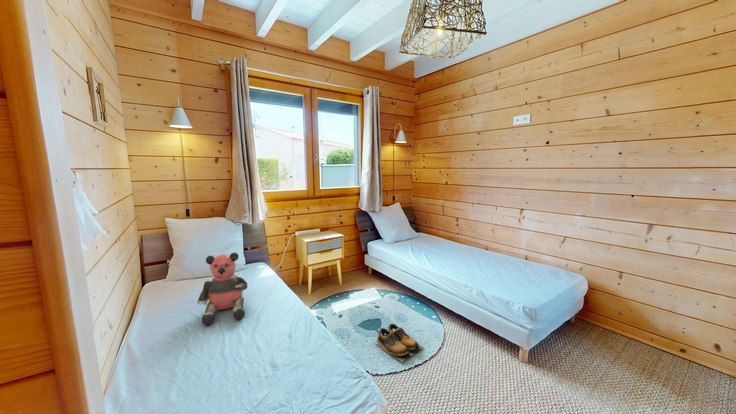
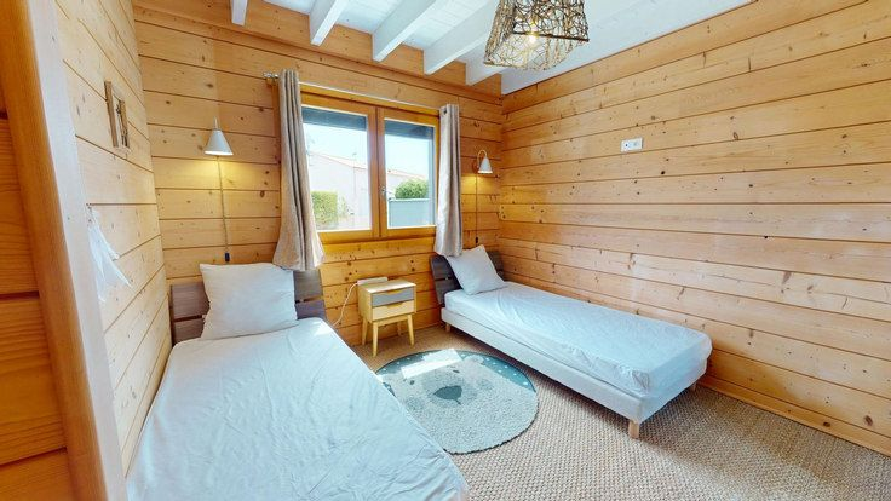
- bear (222, 284)
- shoes (397, 338)
